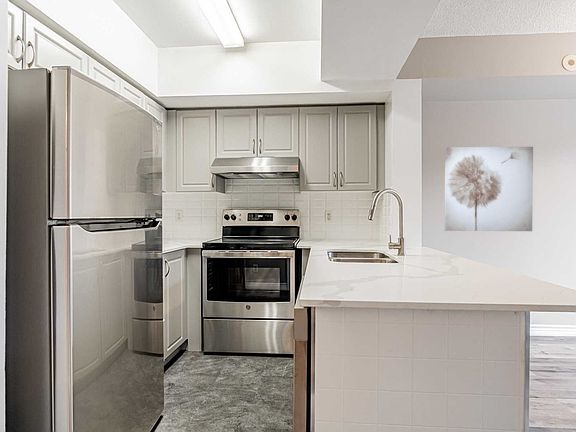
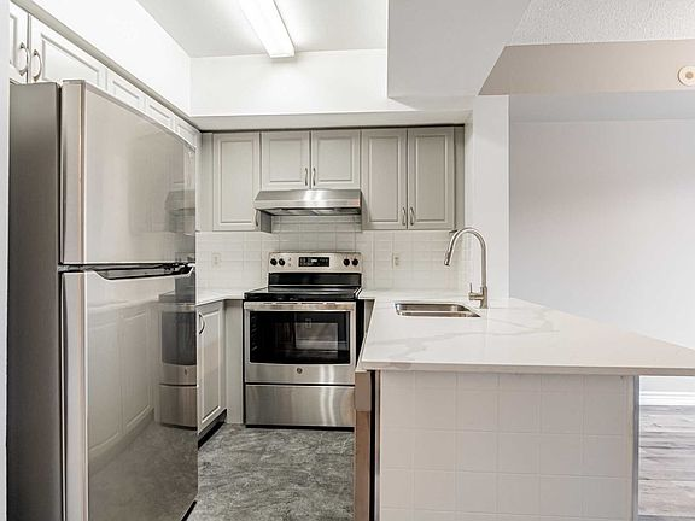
- wall art (488, 189)
